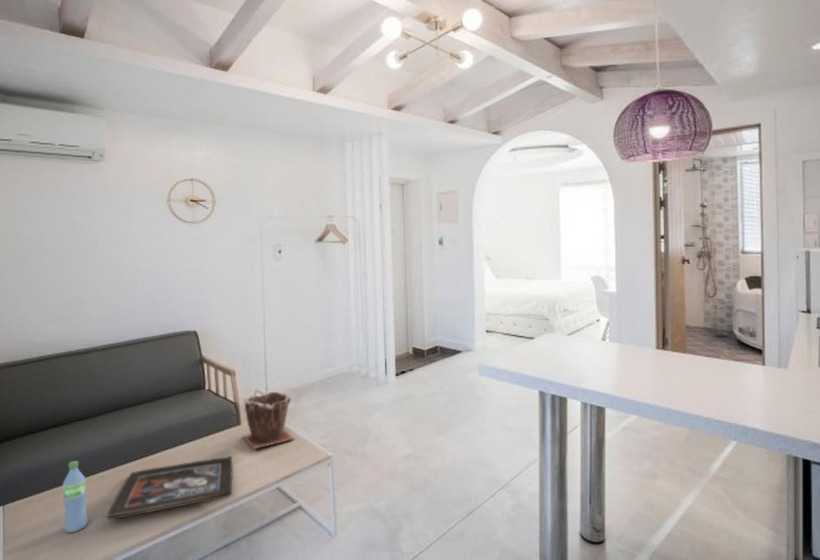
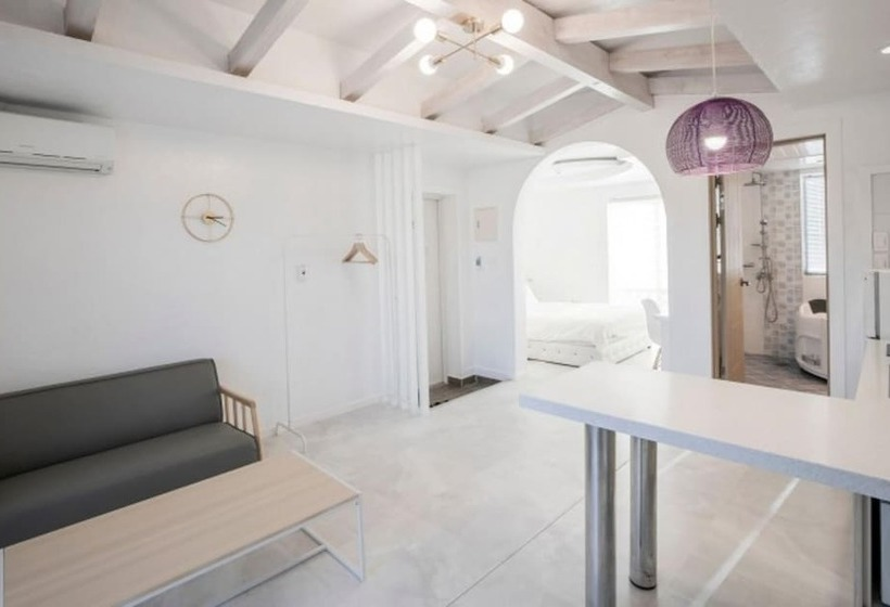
- water bottle (74, 495)
- plant pot (267, 417)
- religious icon (179, 484)
